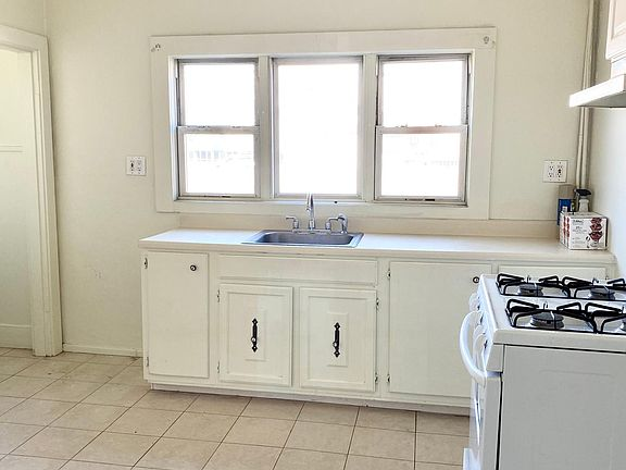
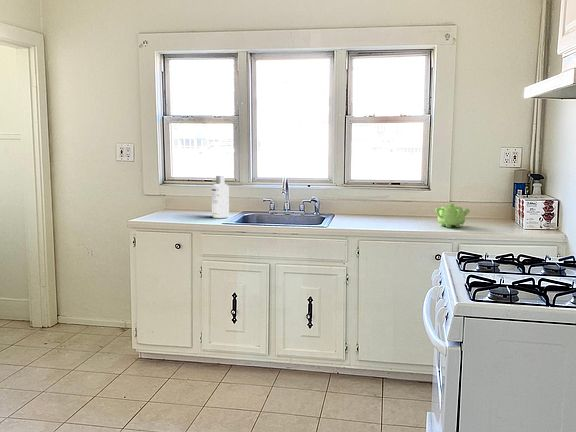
+ teapot (451, 214)
+ screw cap bottle (220, 196)
